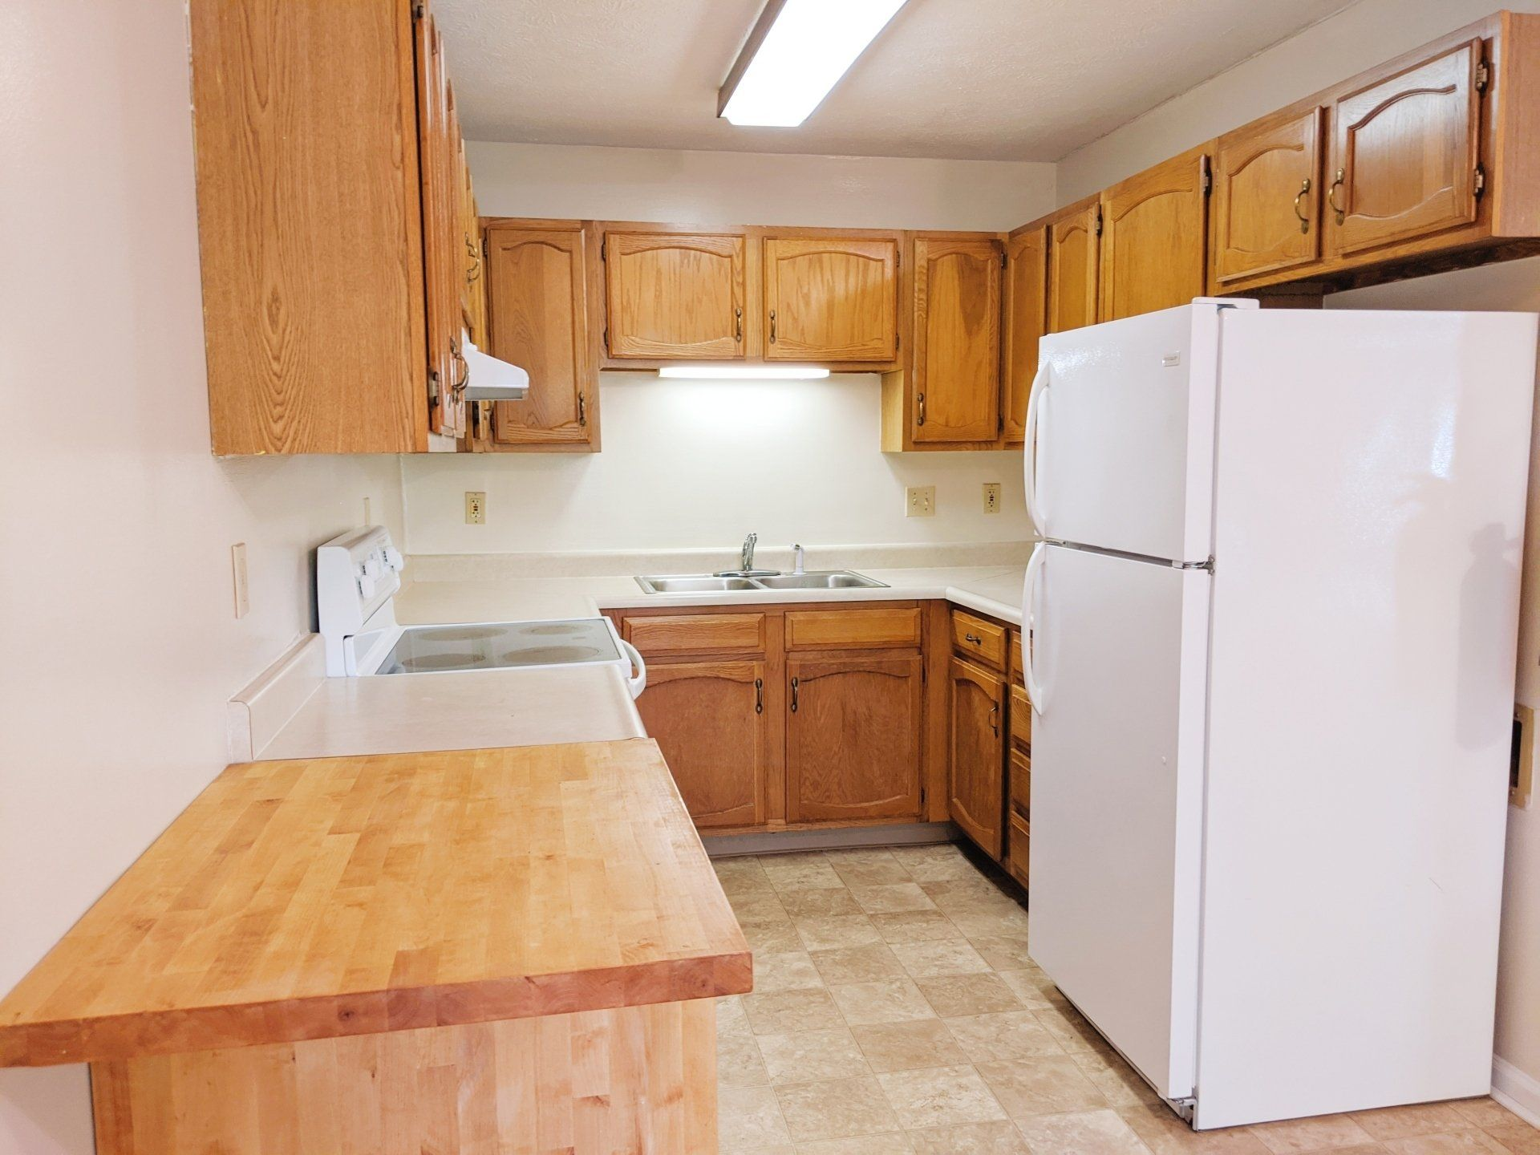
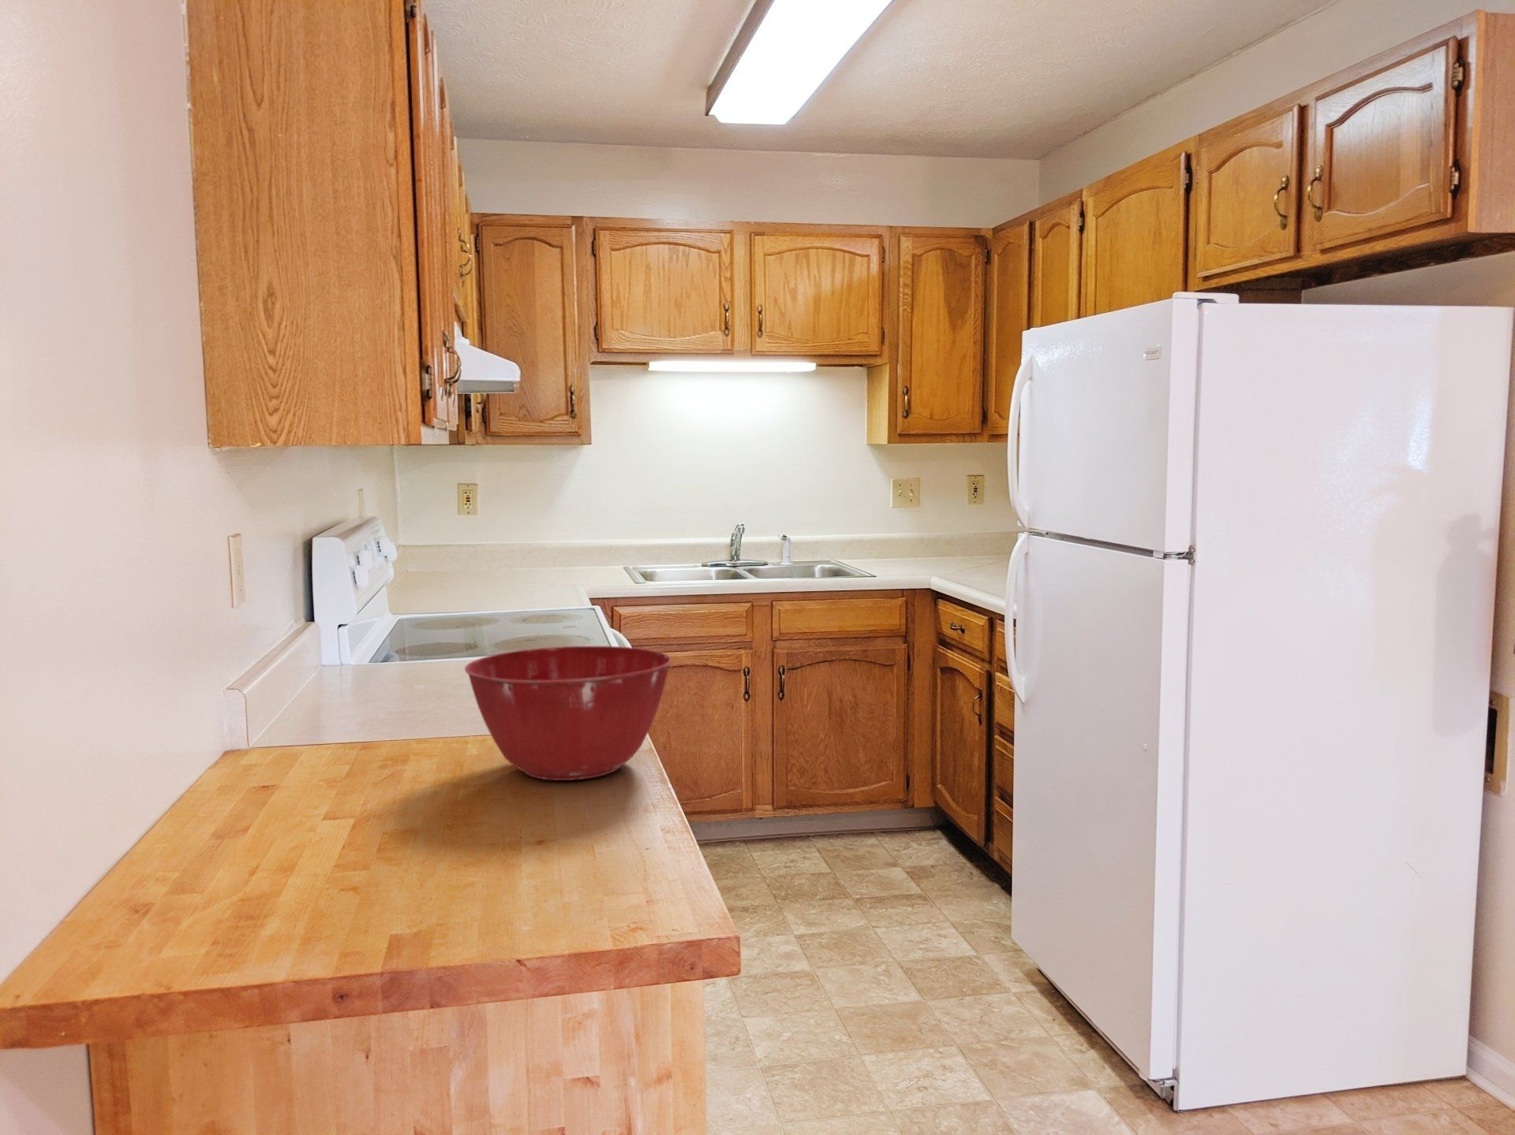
+ mixing bowl (570, 713)
